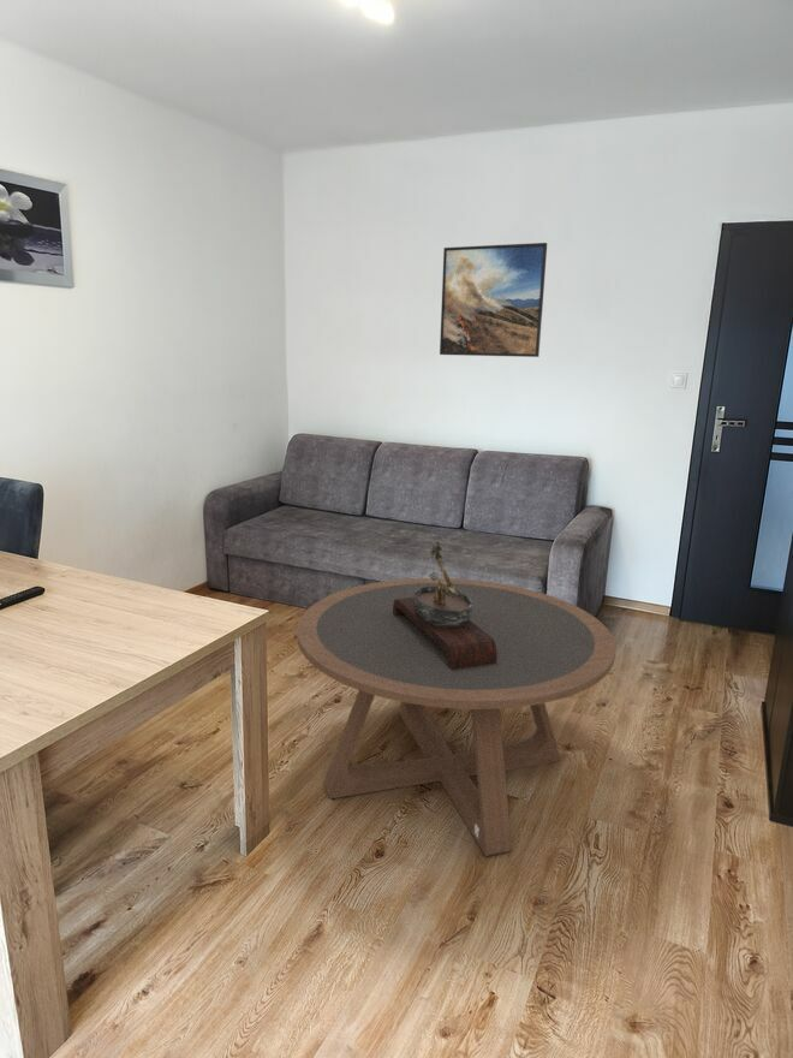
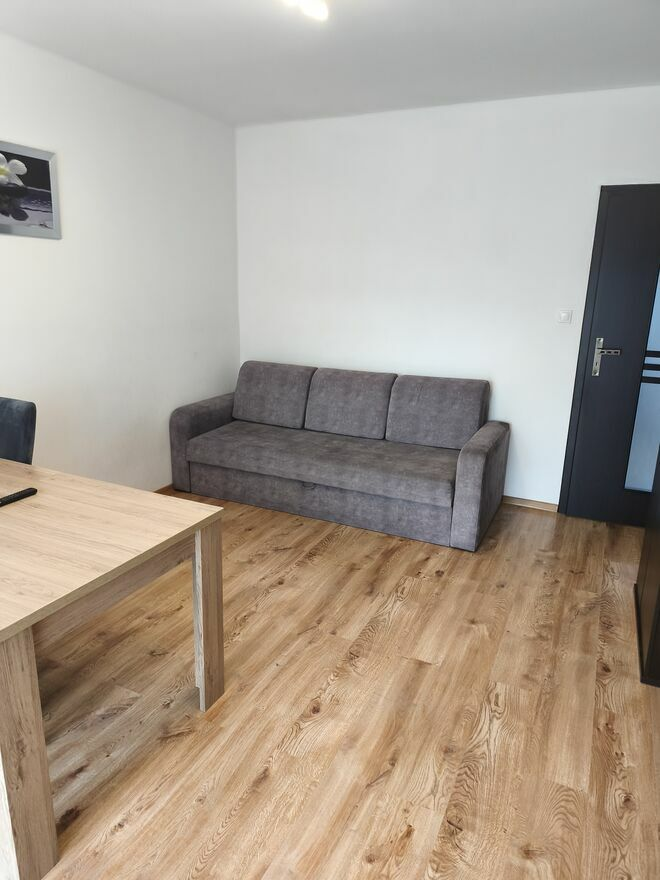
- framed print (490, 301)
- coffee table (449, 701)
- bonsai tree (442, 588)
